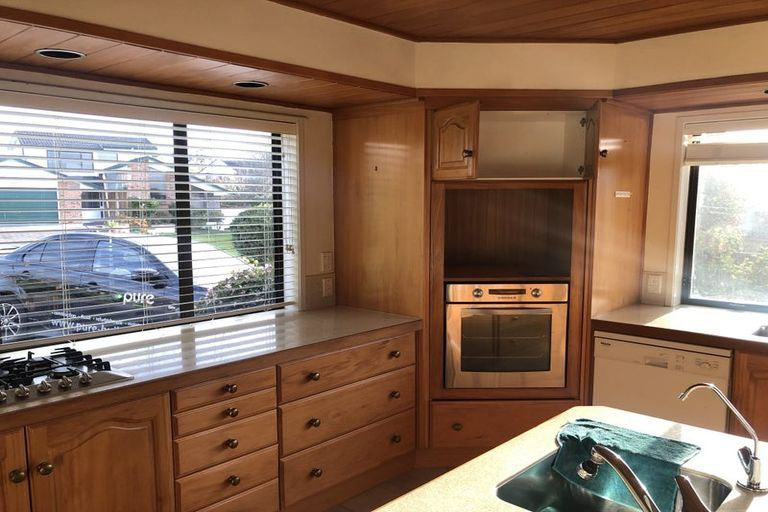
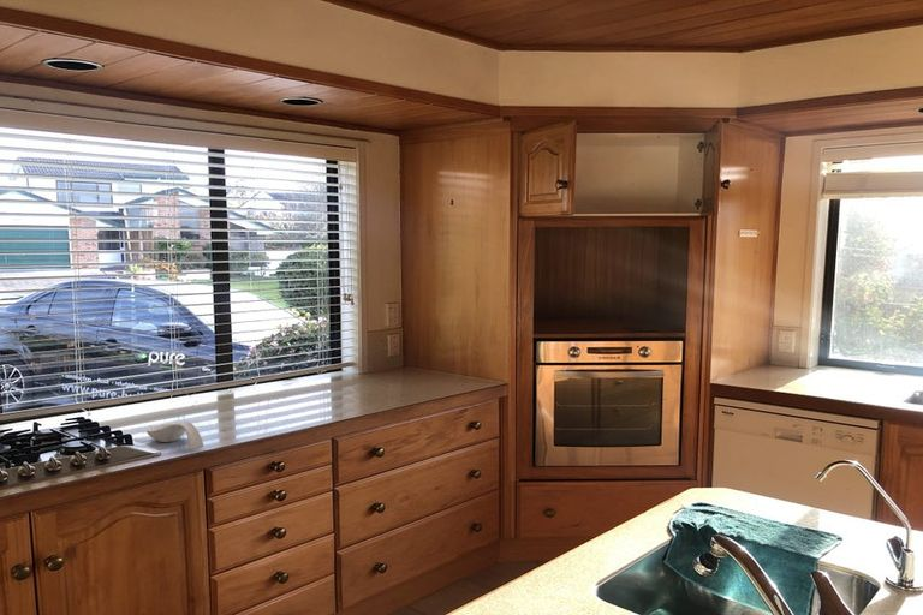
+ spoon rest (177, 431)
